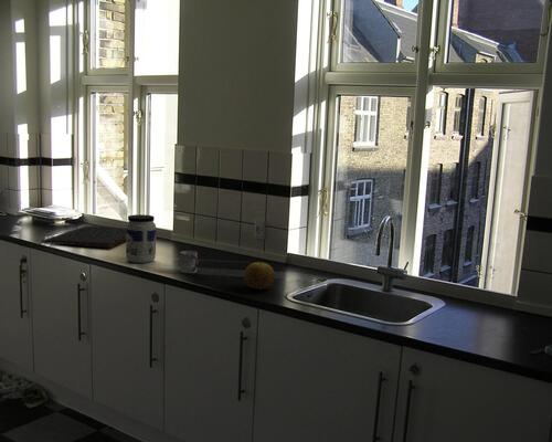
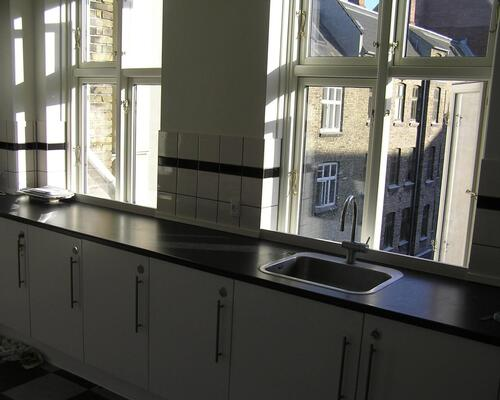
- cutting board (95, 235)
- cup (190, 262)
- jar (140, 239)
- fruit (258, 275)
